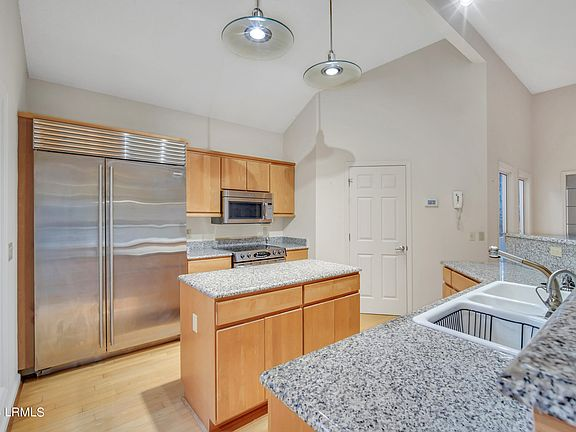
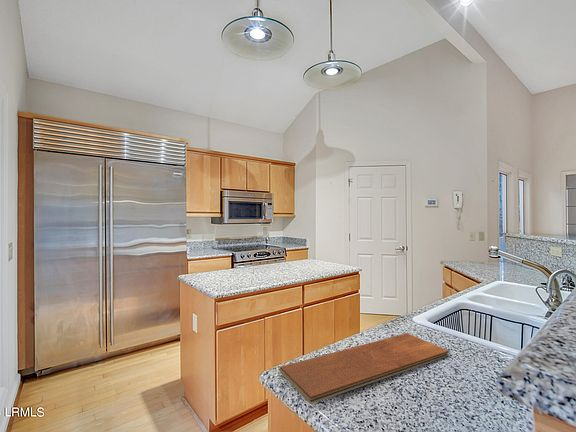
+ chopping board (368, 360)
